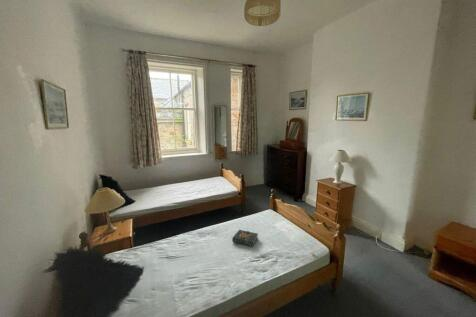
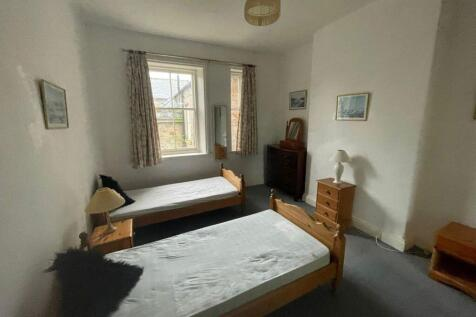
- book (245, 237)
